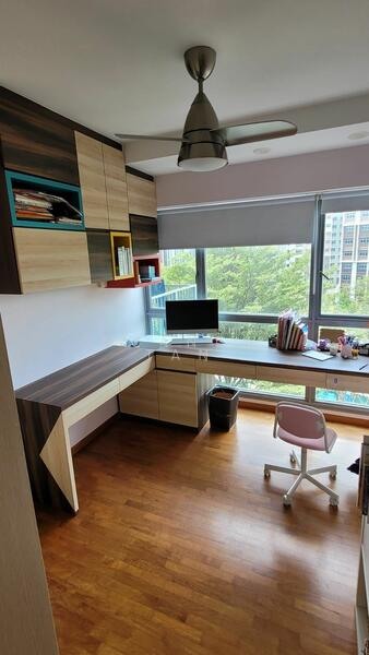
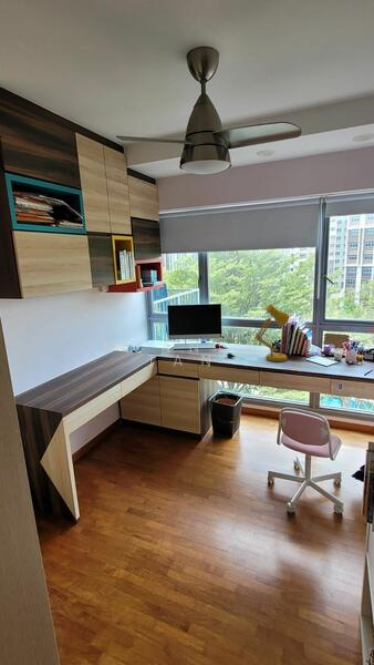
+ desk lamp (259, 331)
